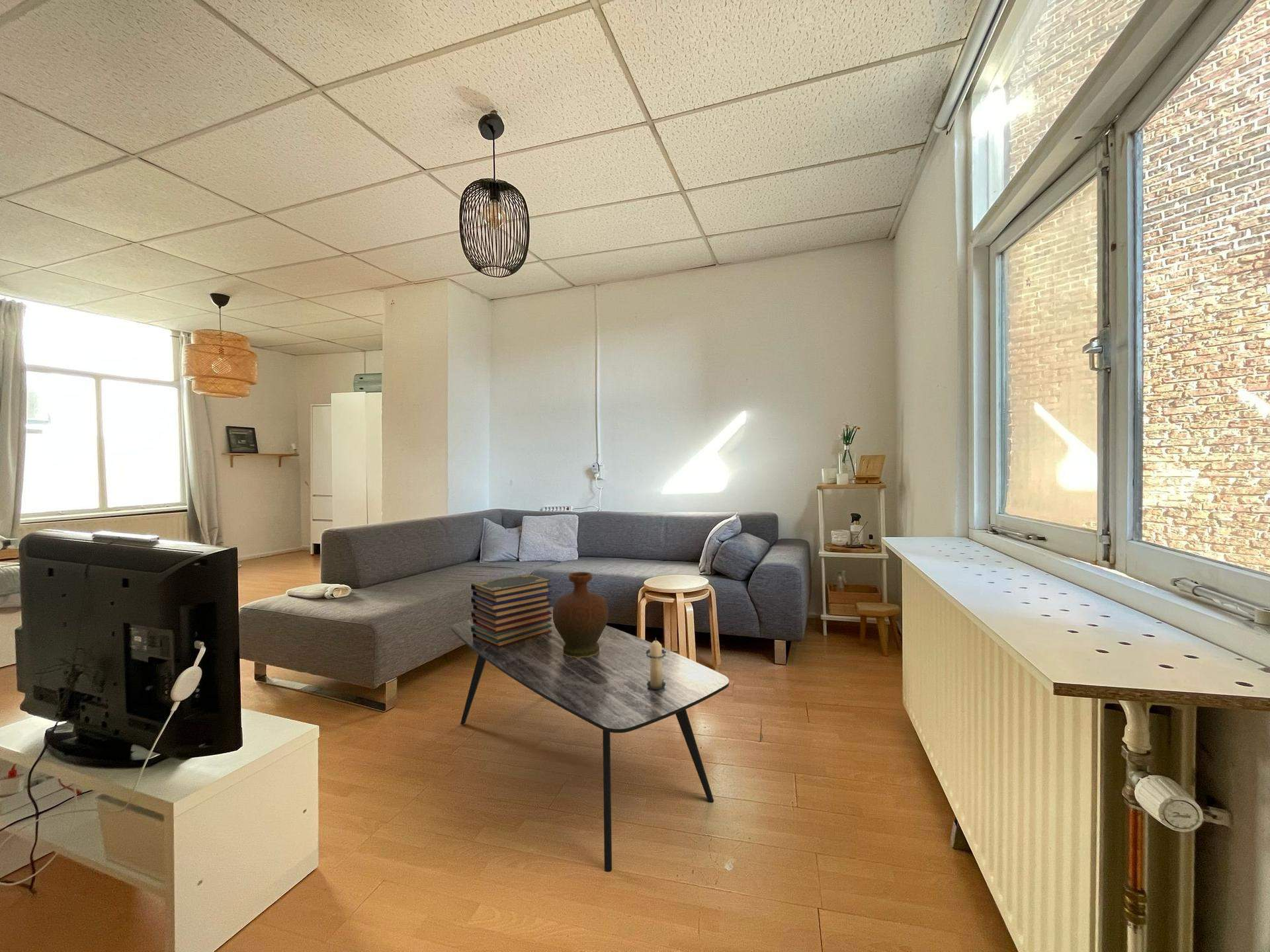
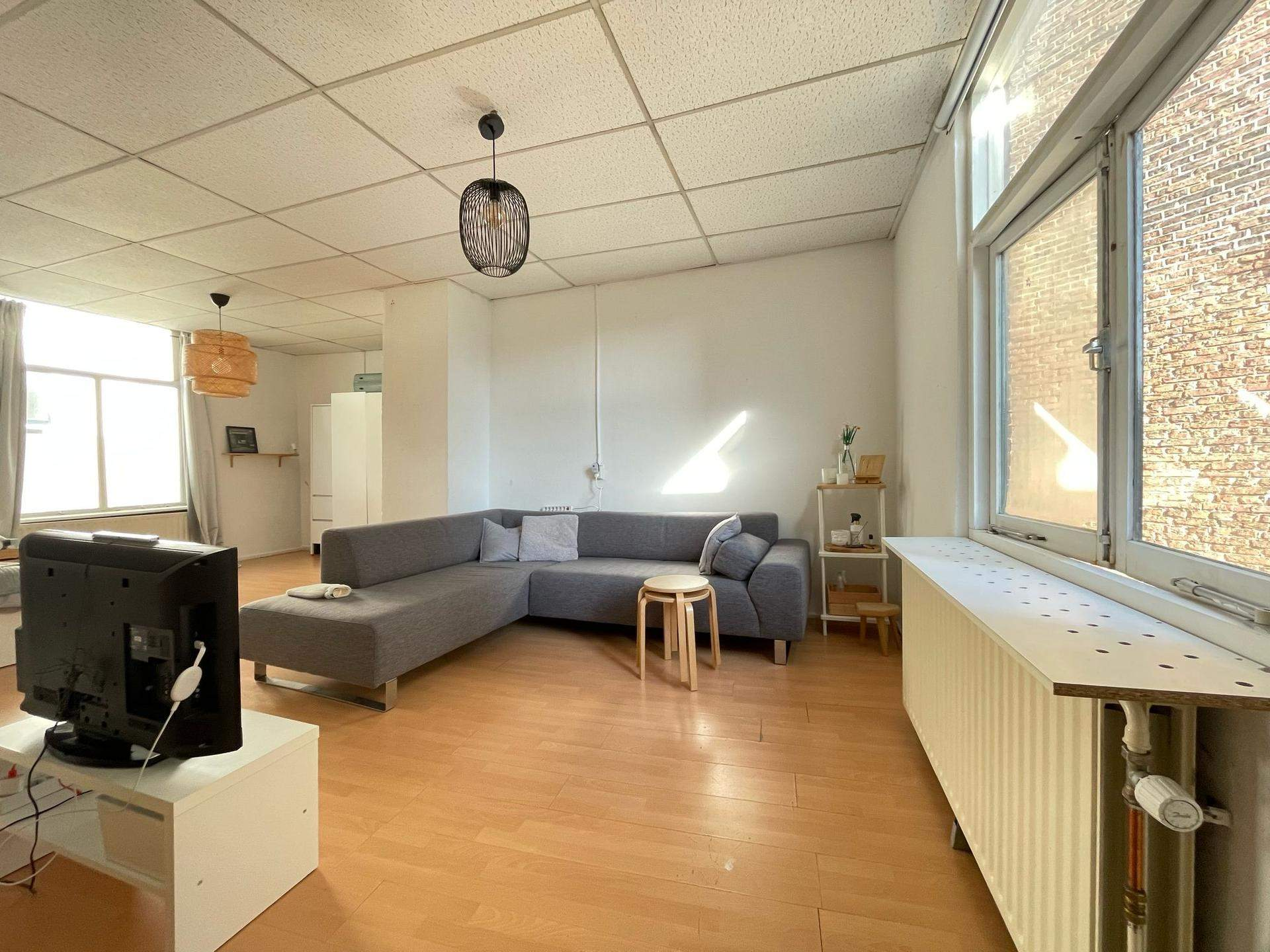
- book stack (512, 608)
- coffee table (569, 702)
- decorative vase (580, 612)
- candle (656, 662)
